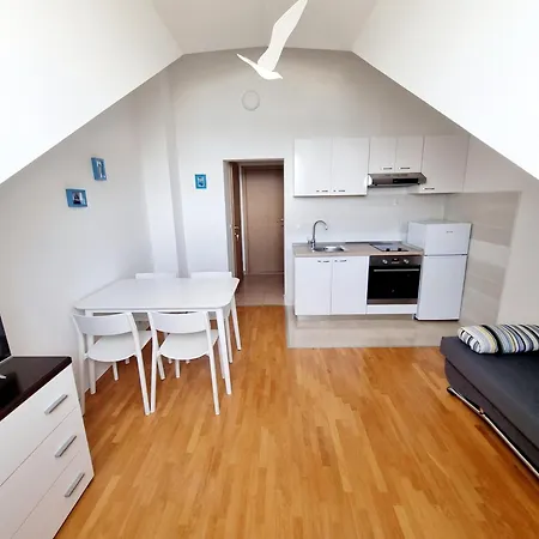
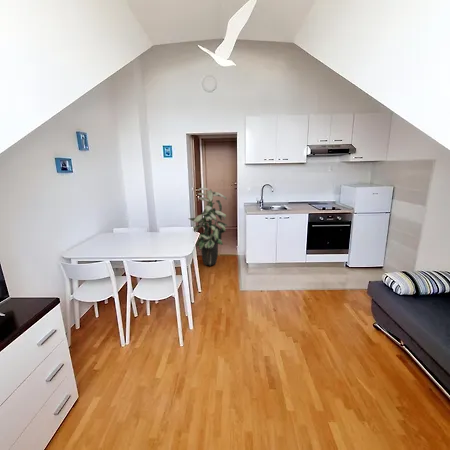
+ indoor plant (207, 226)
